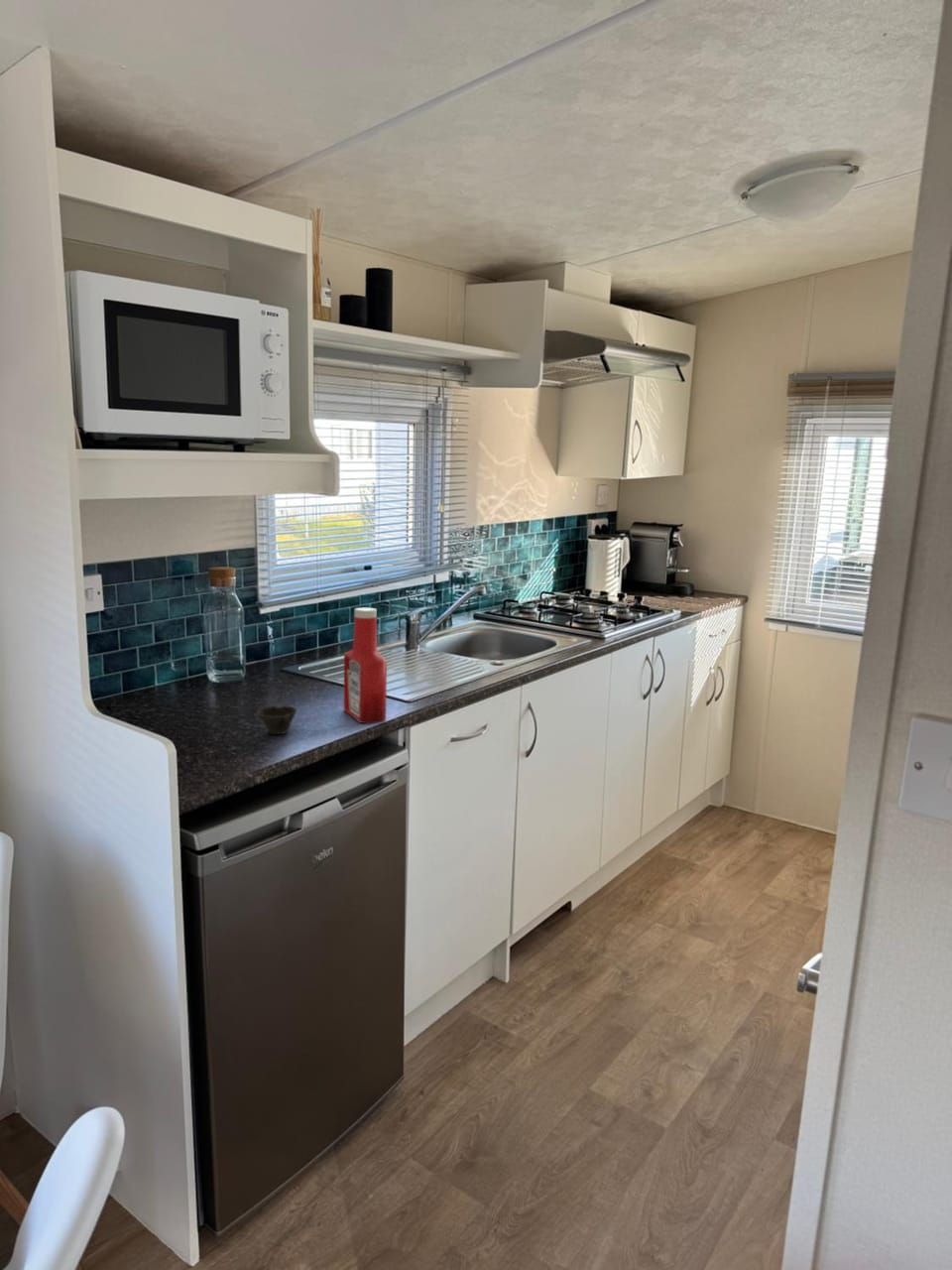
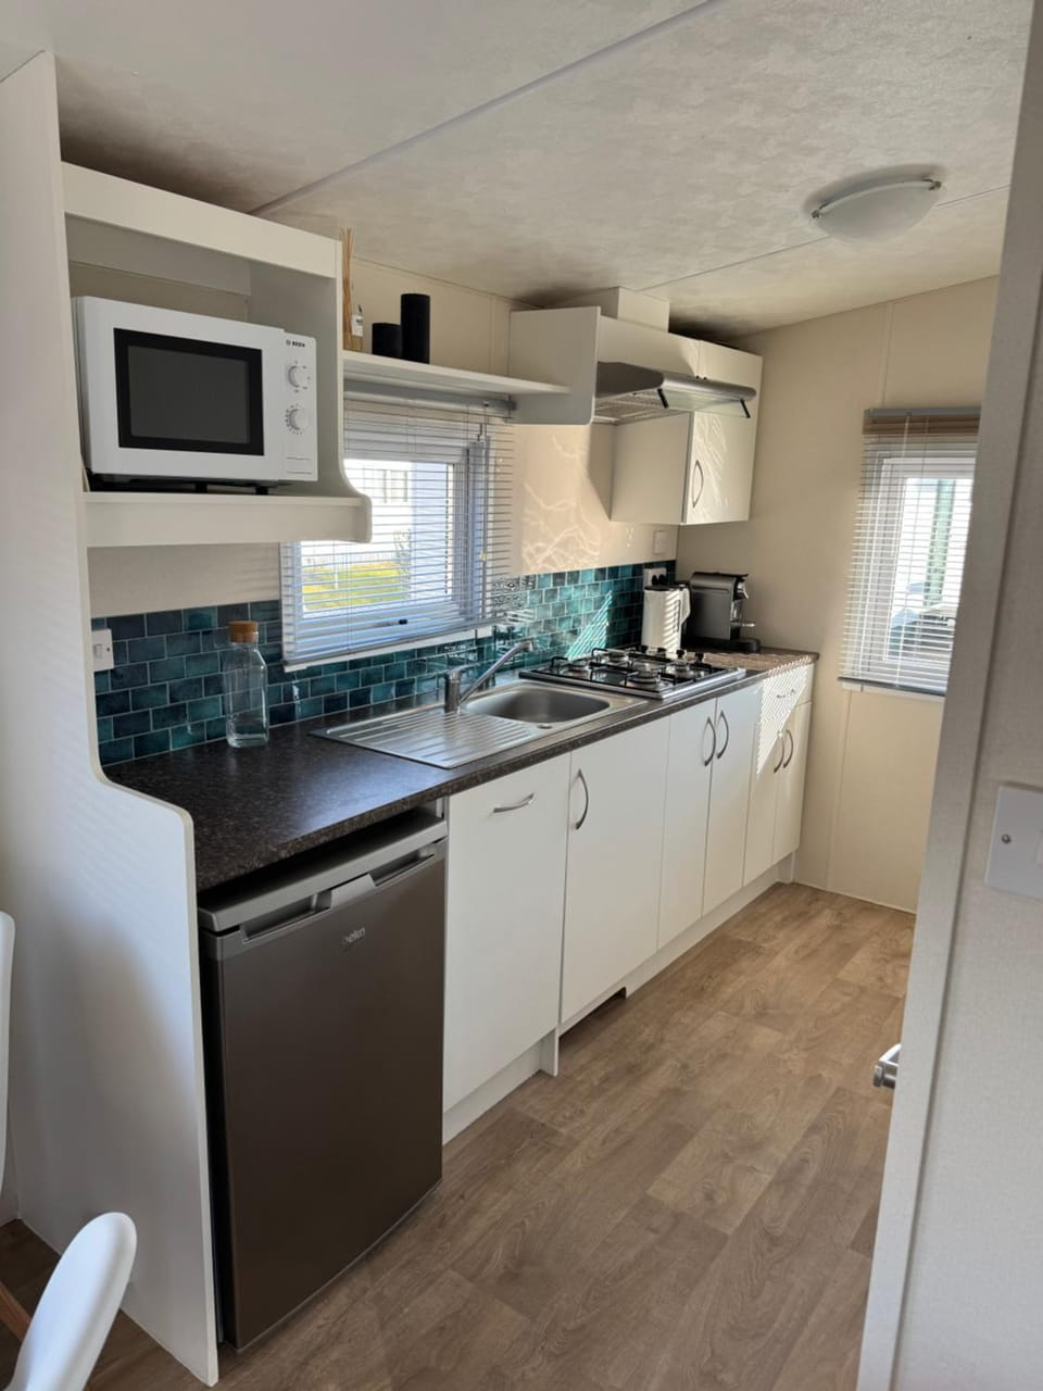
- cup (278, 721)
- soap bottle (365, 663)
